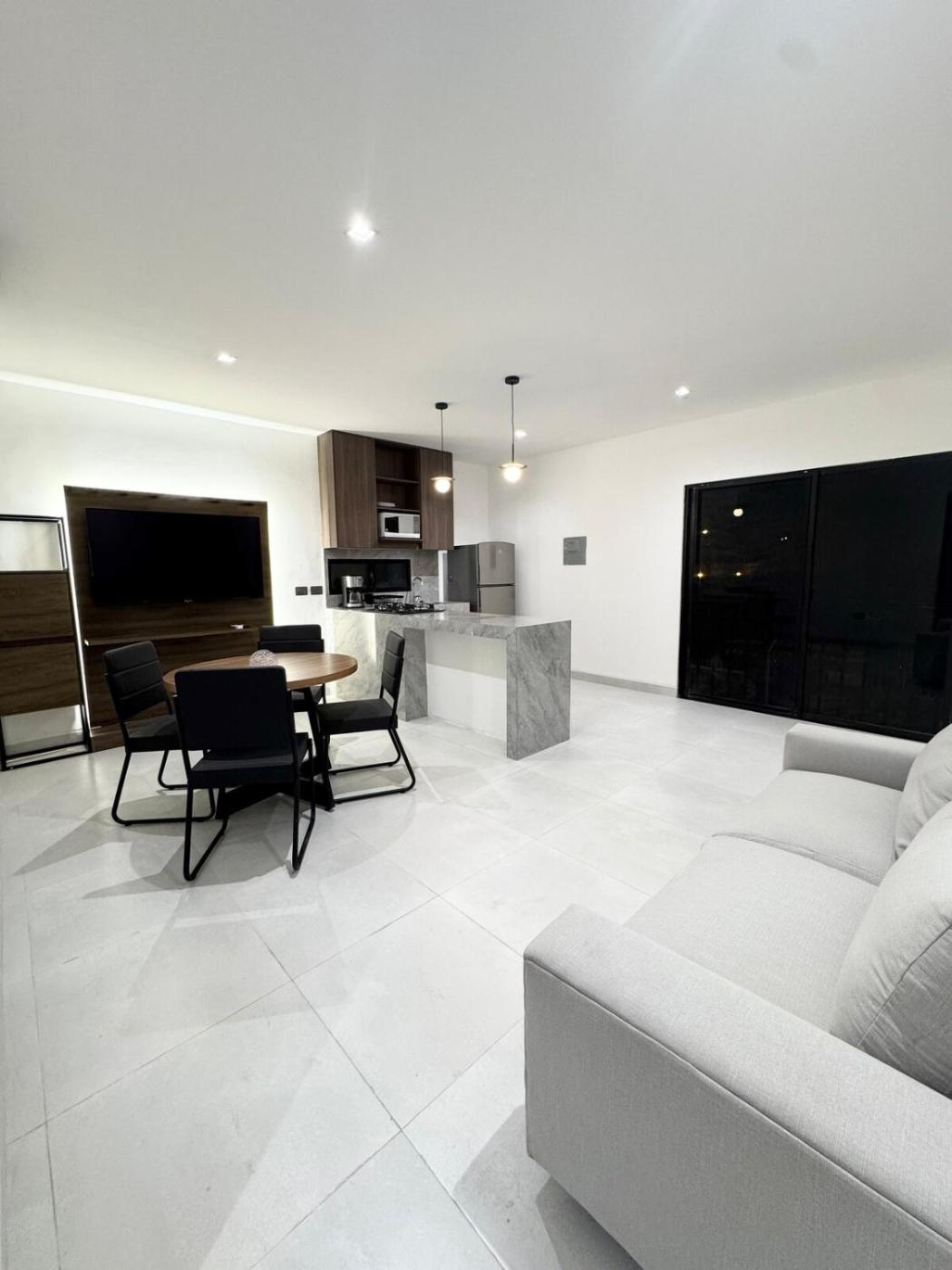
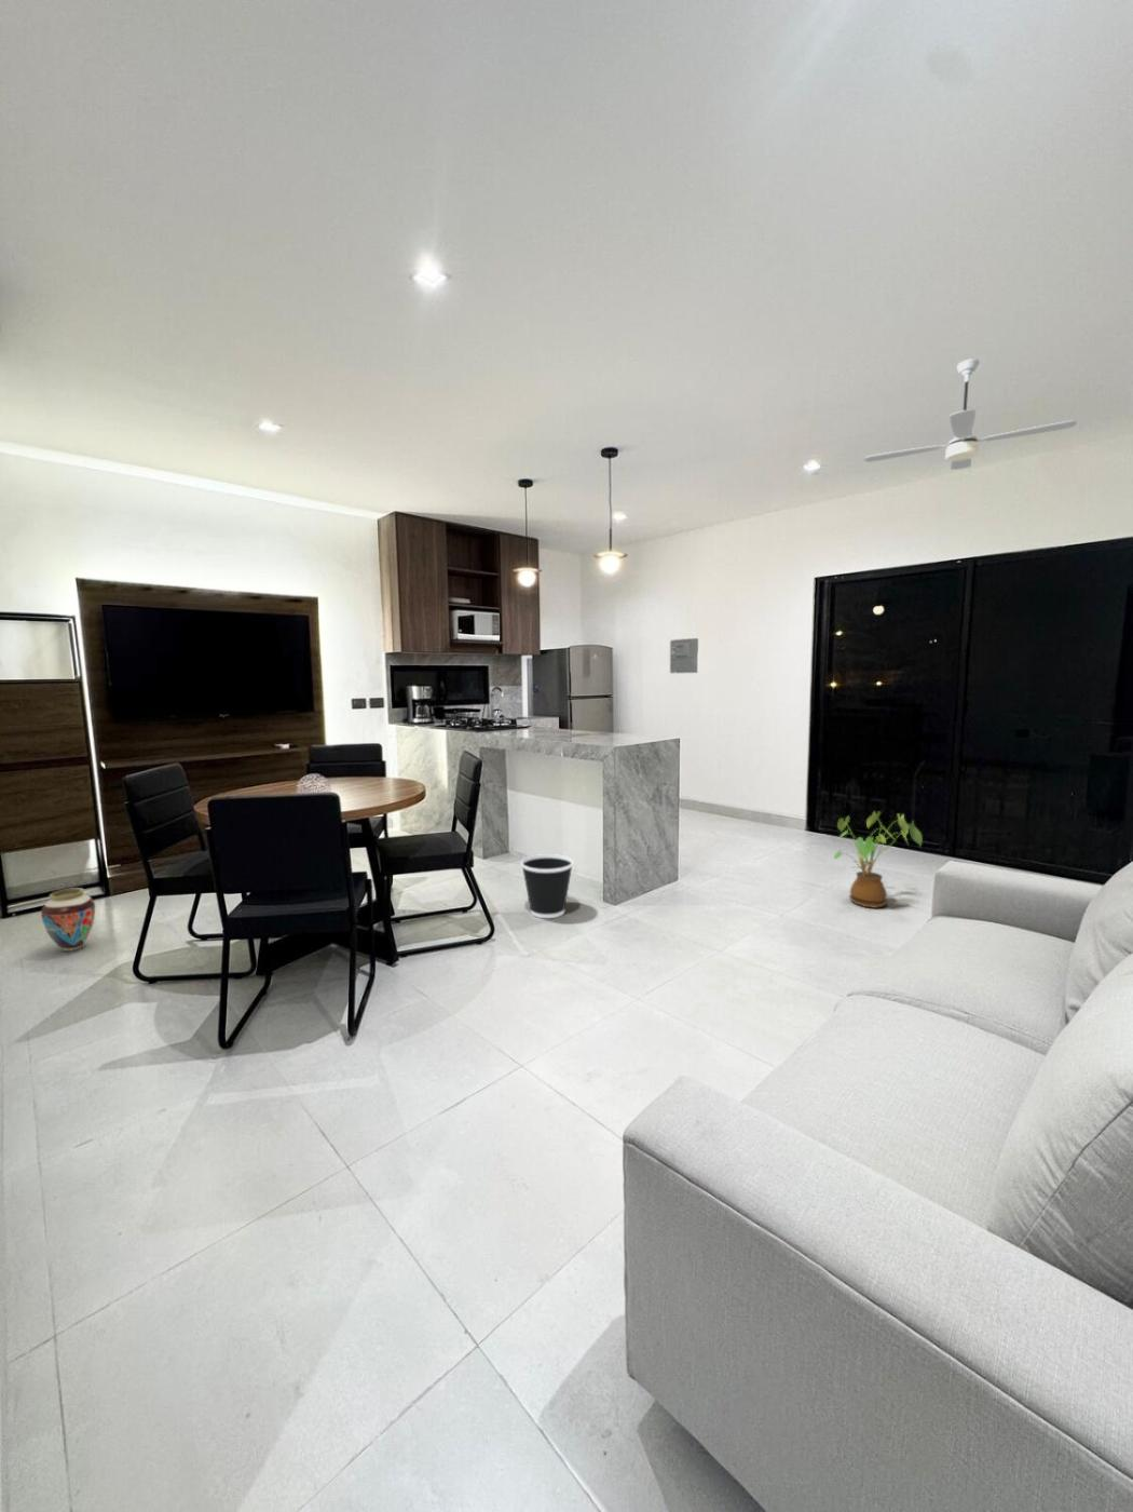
+ wastebasket (547, 887)
+ ceiling fan (965, 411)
+ house plant (872, 860)
+ vase (69, 920)
